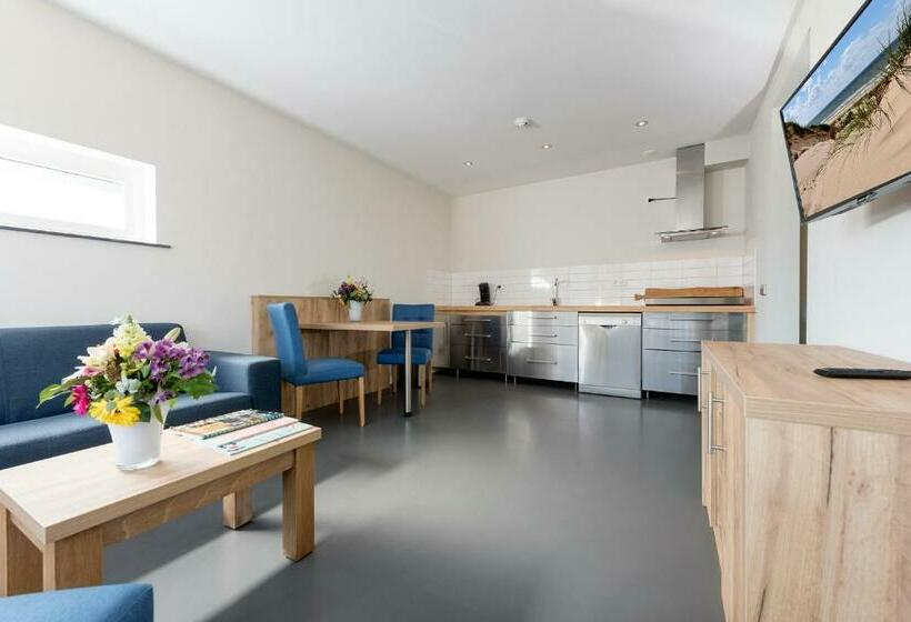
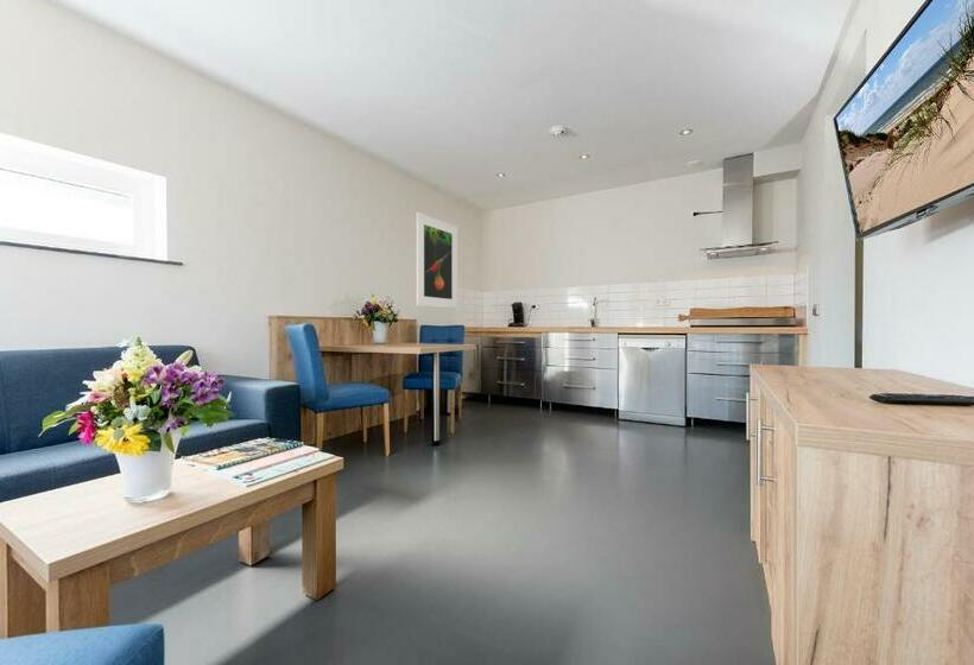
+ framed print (437, 264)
